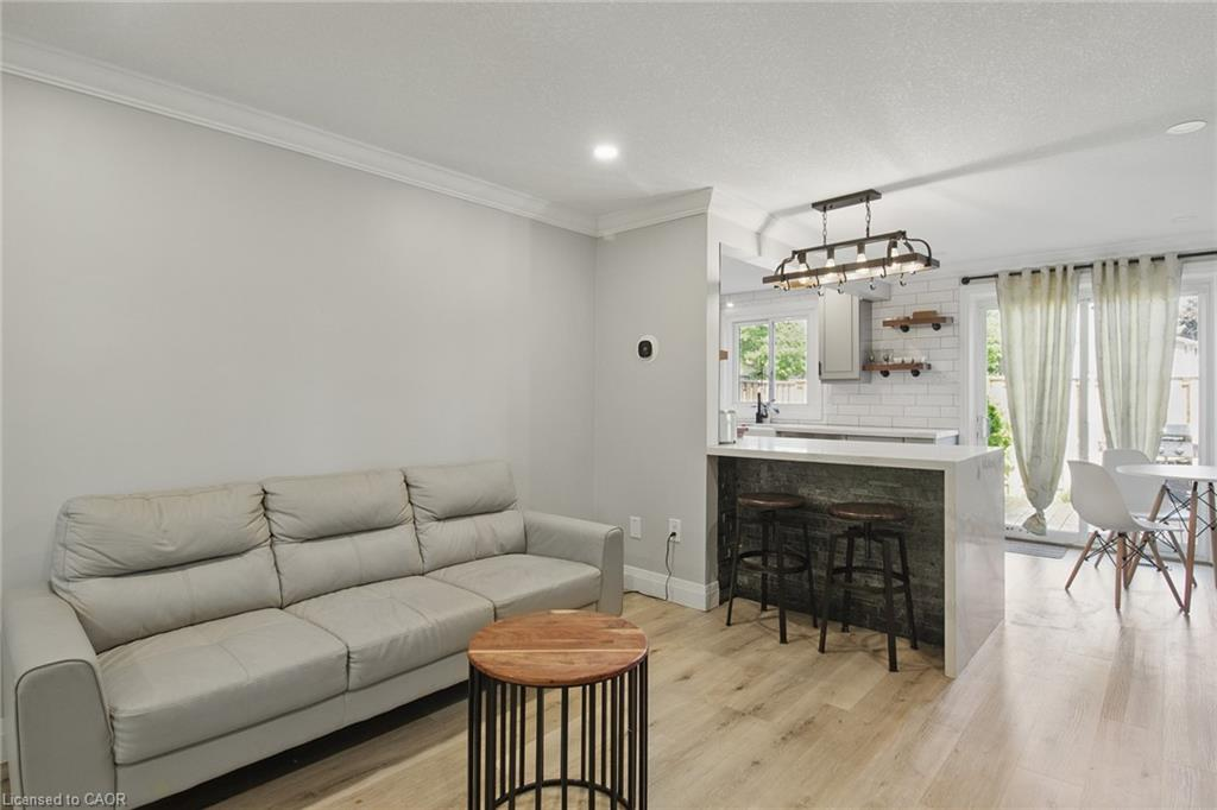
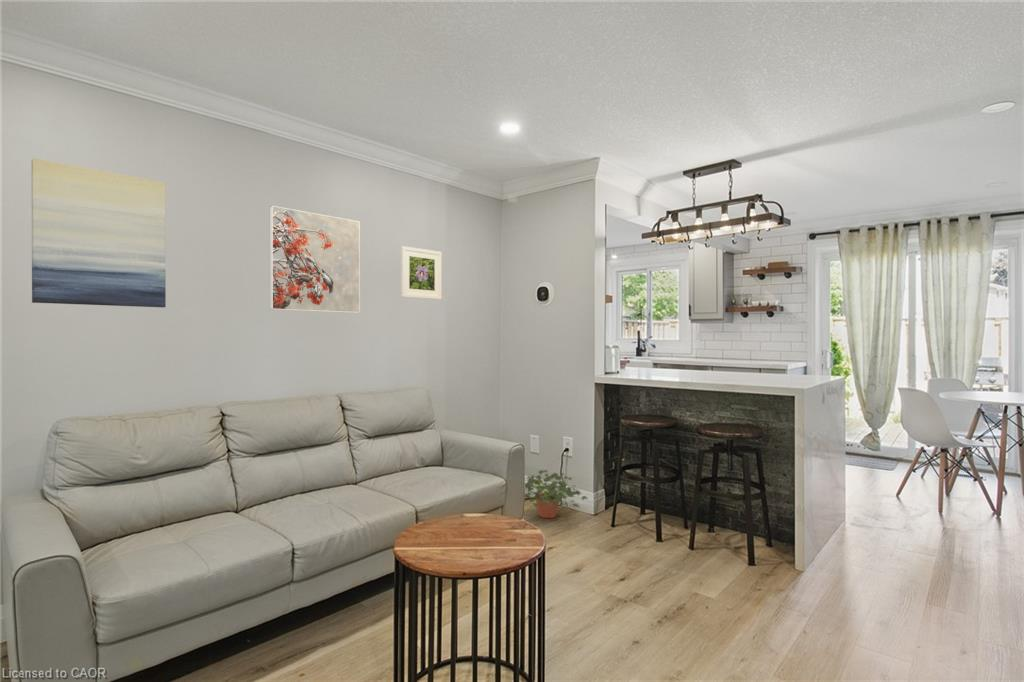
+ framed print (421, 273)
+ potted plant (552, 496)
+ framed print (317, 262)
+ wall art (103, 238)
